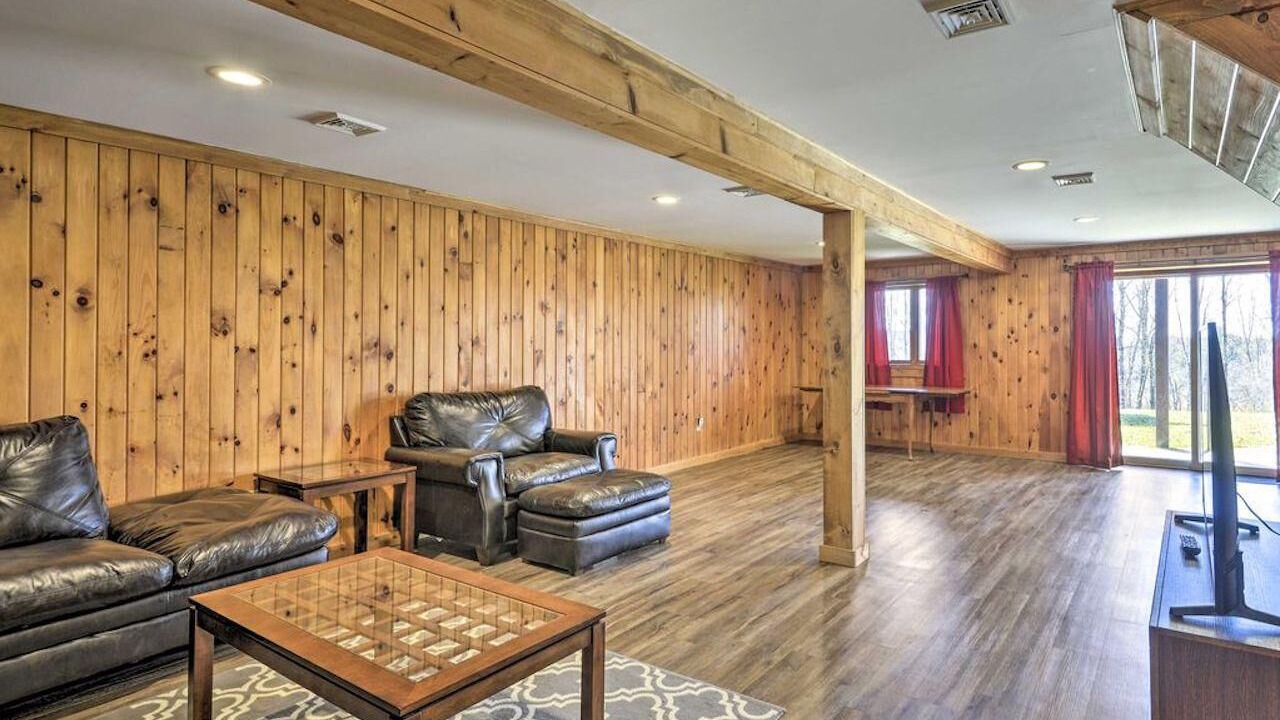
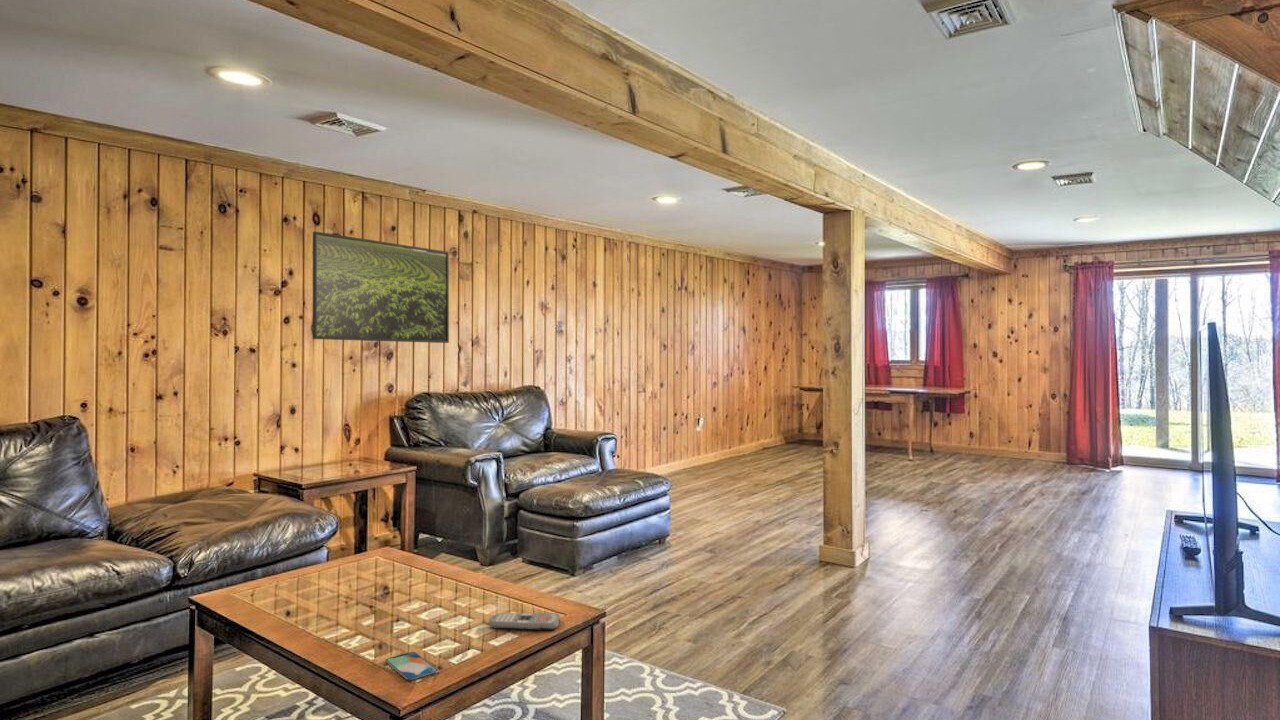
+ remote control (524, 621)
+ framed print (386, 291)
+ smartphone (411, 665)
